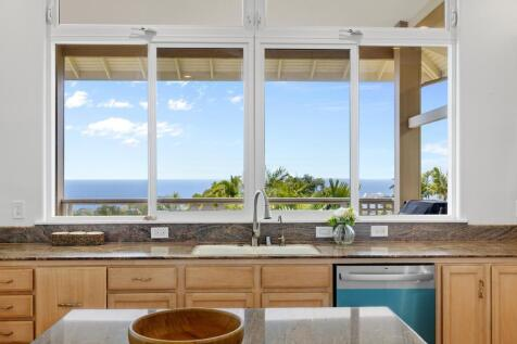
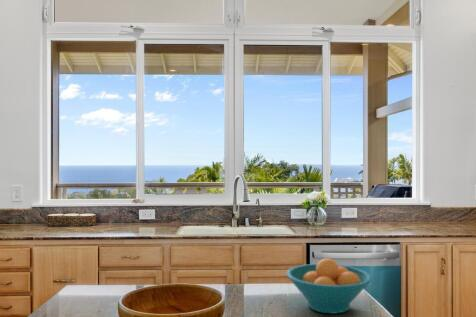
+ fruit bowl (328, 282)
